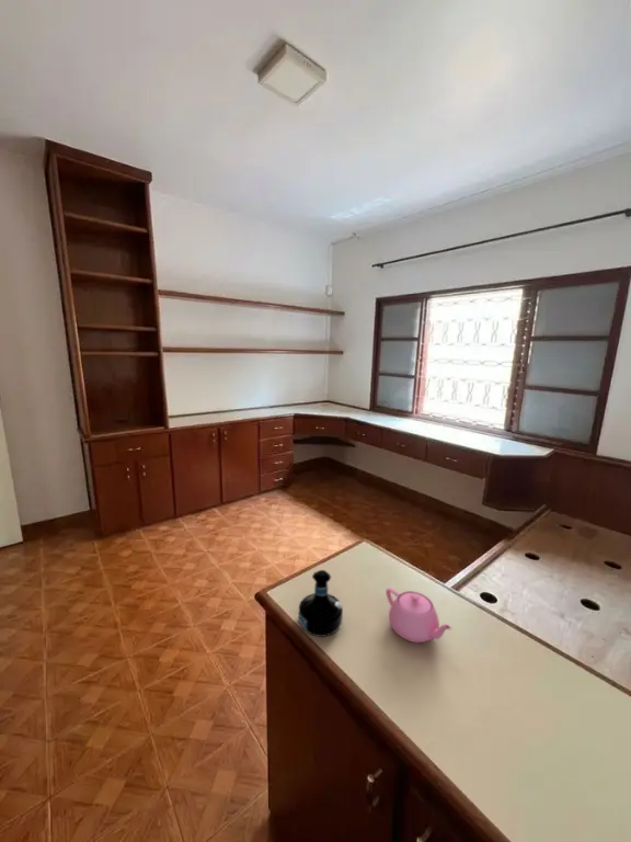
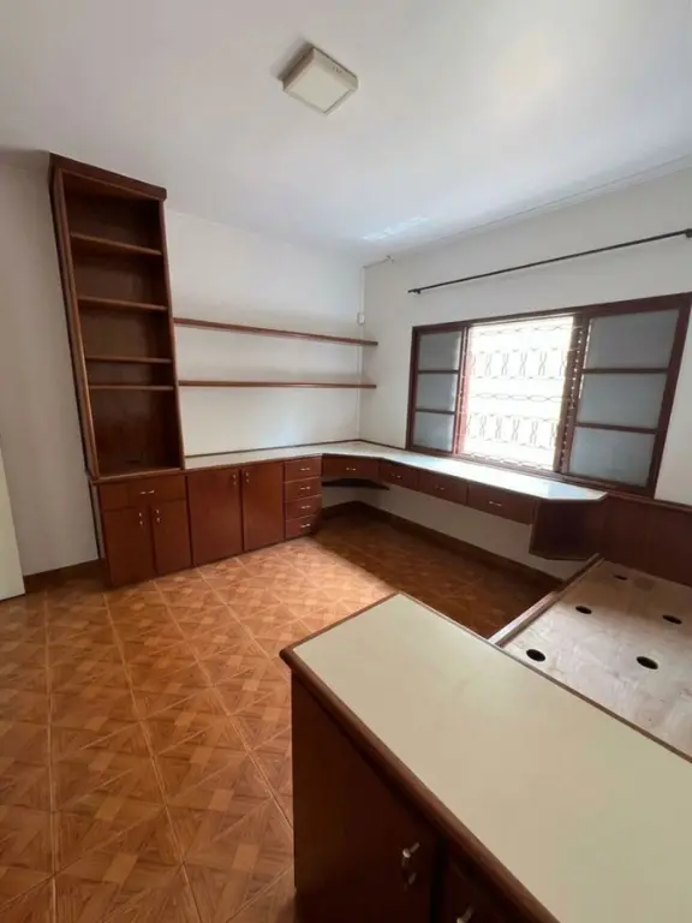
- tequila bottle (321, 598)
- teapot (415, 614)
